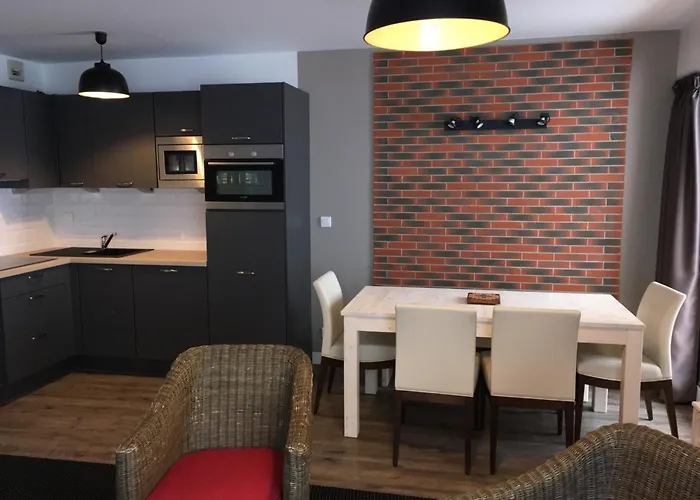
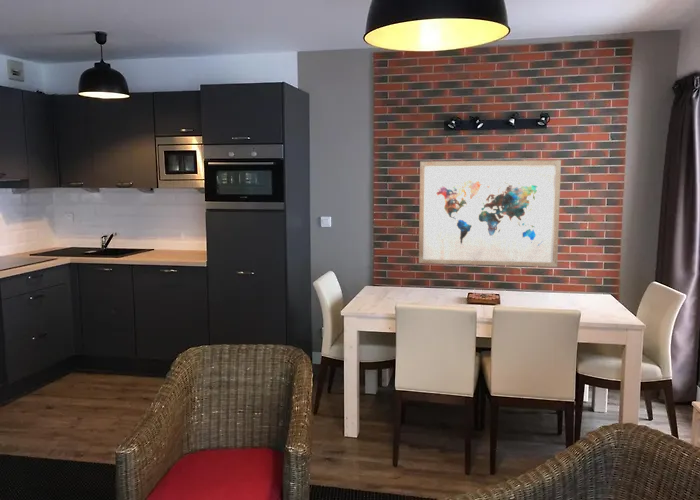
+ wall art (487, 213)
